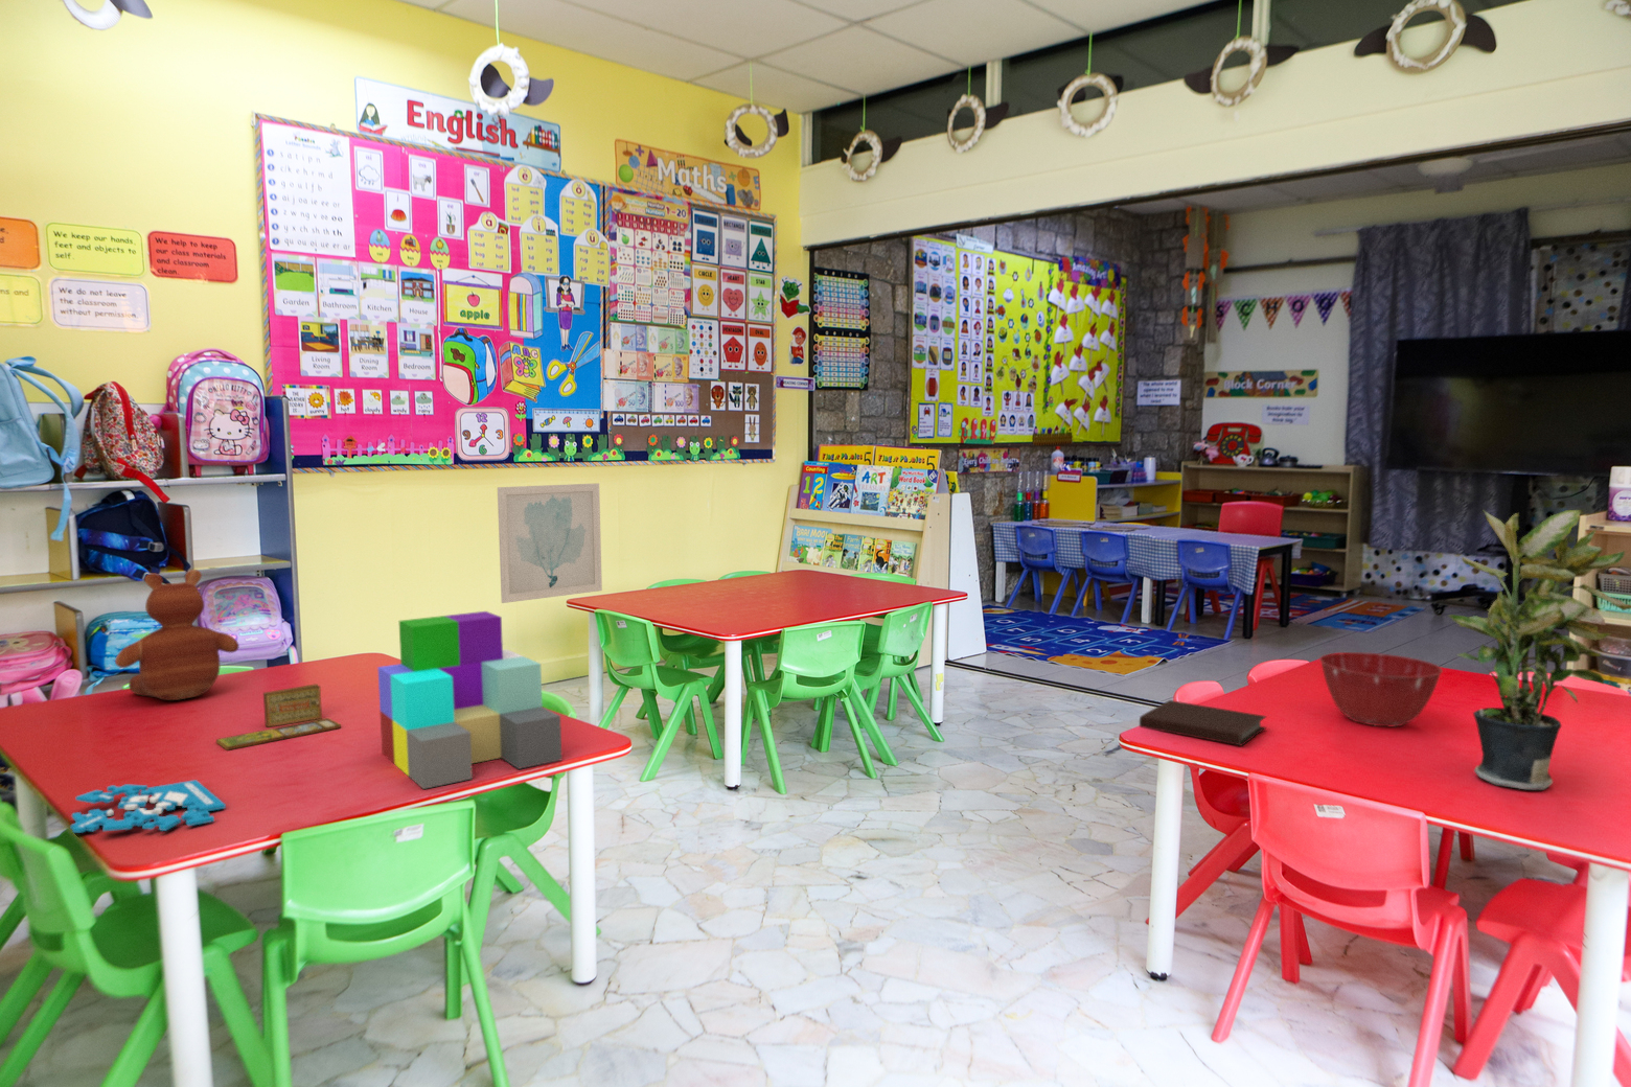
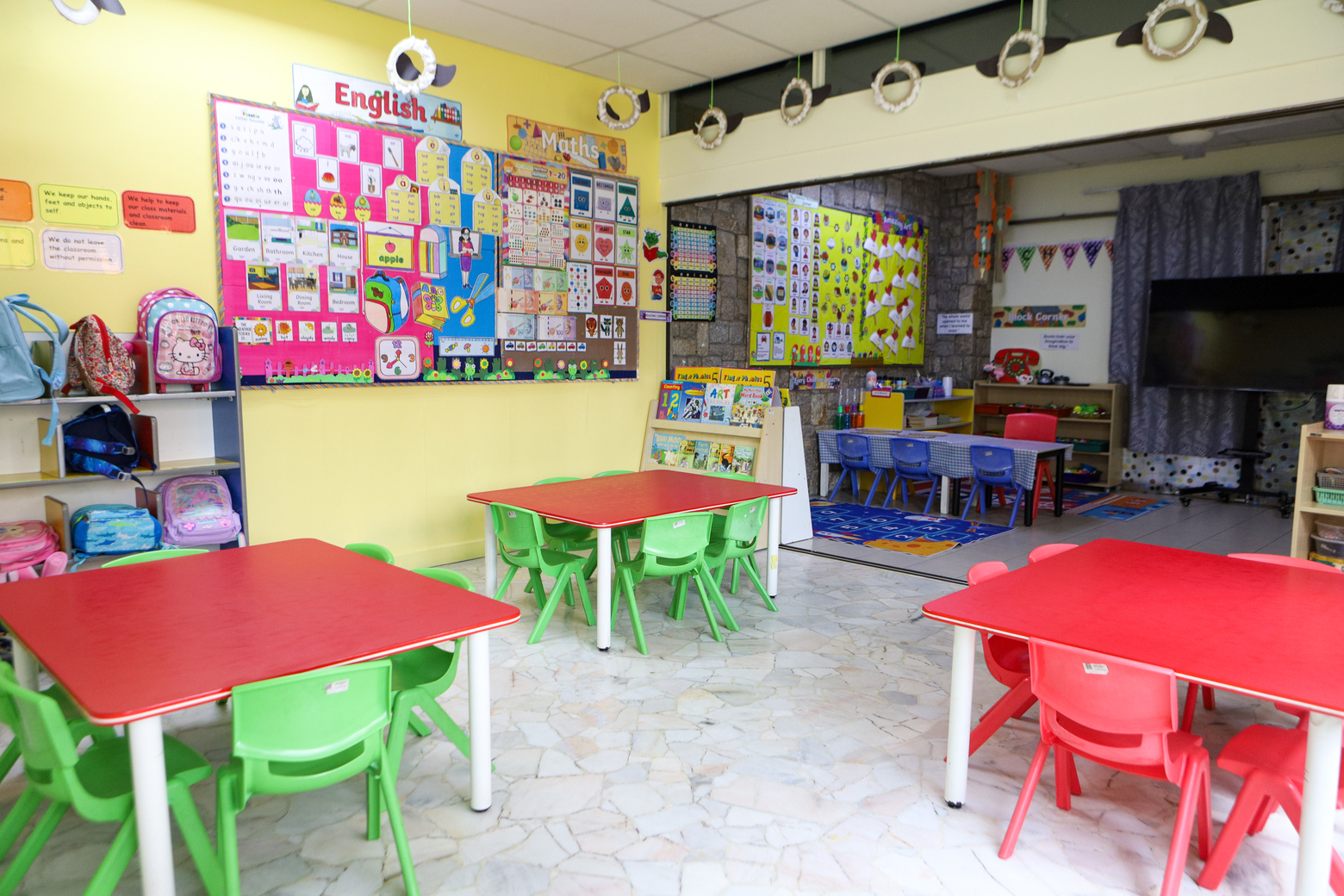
- puzzle (142, 806)
- notebook (1203, 721)
- mixing bowl (1379, 690)
- wall art (551, 540)
- board game (274, 715)
- toy blocks (467, 690)
- potted plant (1535, 645)
- teddy bear (172, 632)
